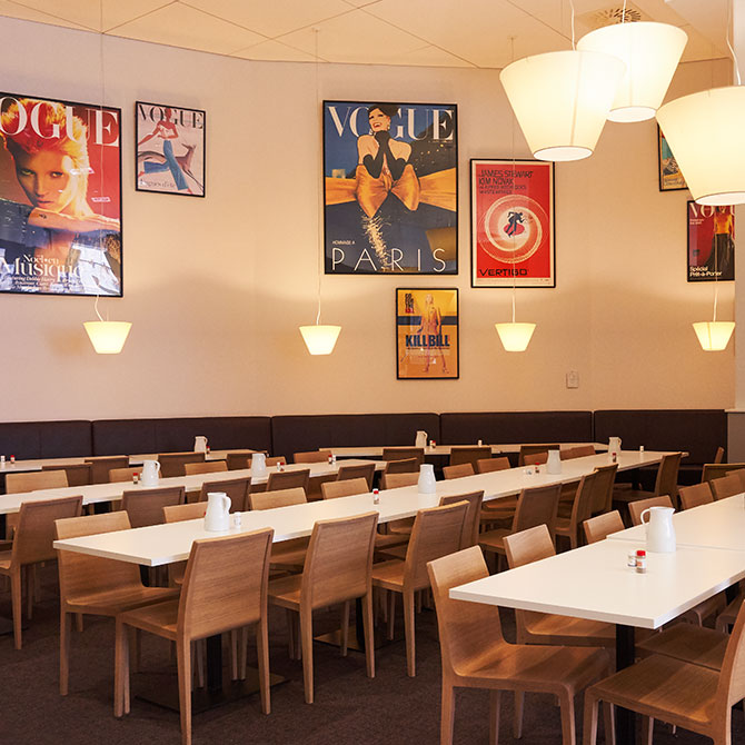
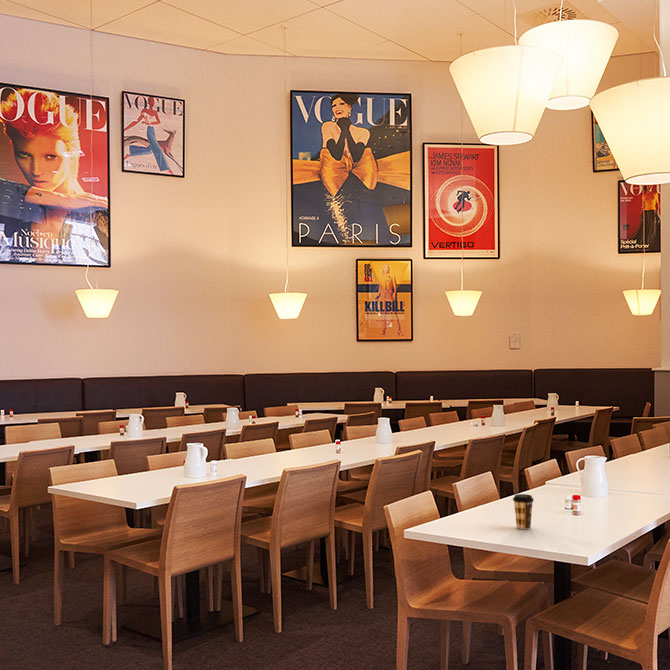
+ coffee cup (523, 511)
